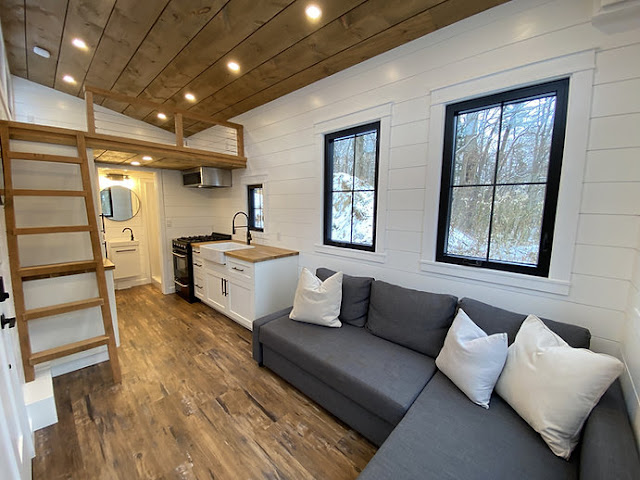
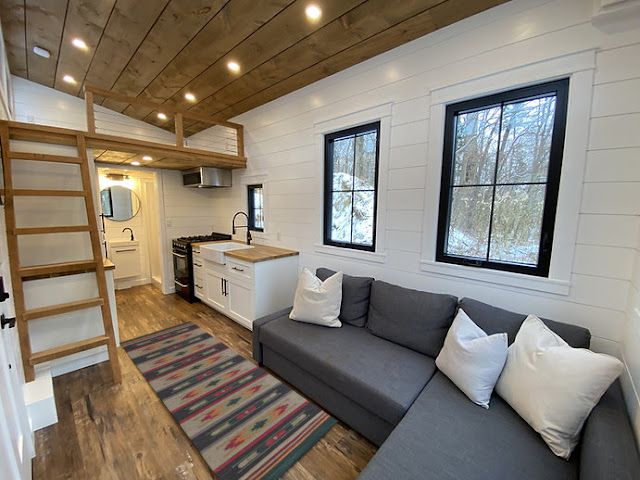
+ rug (204, 373)
